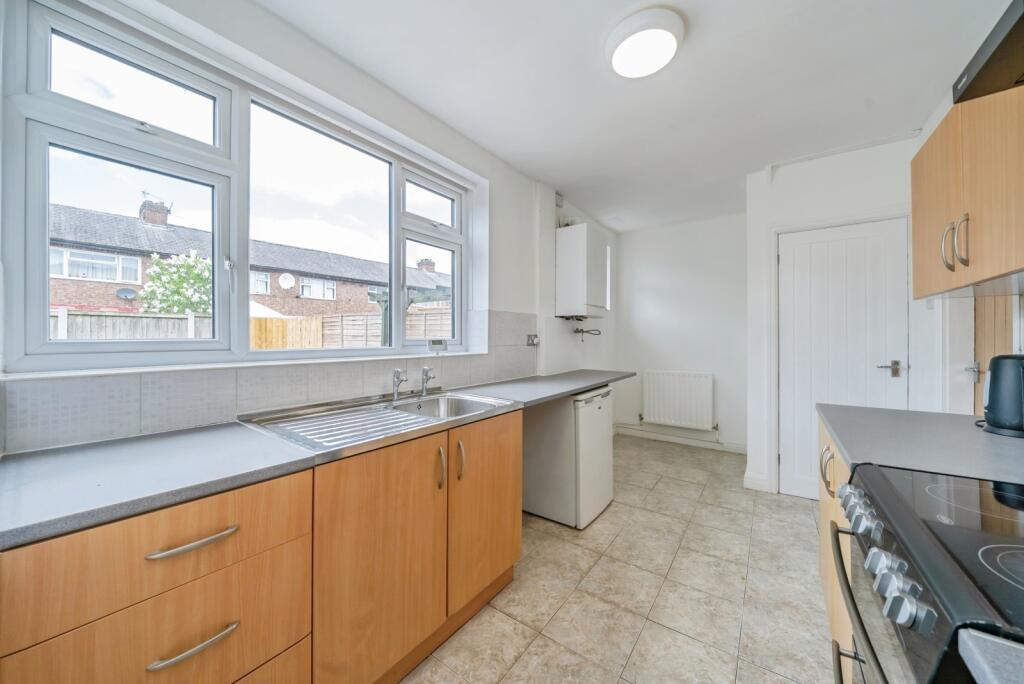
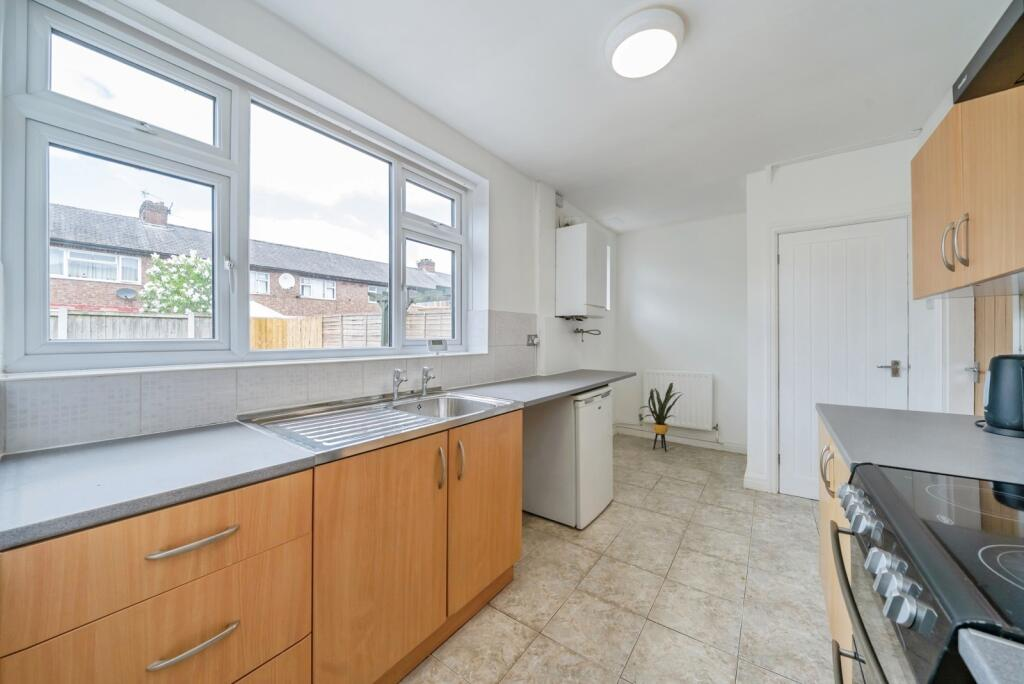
+ house plant (664, 416)
